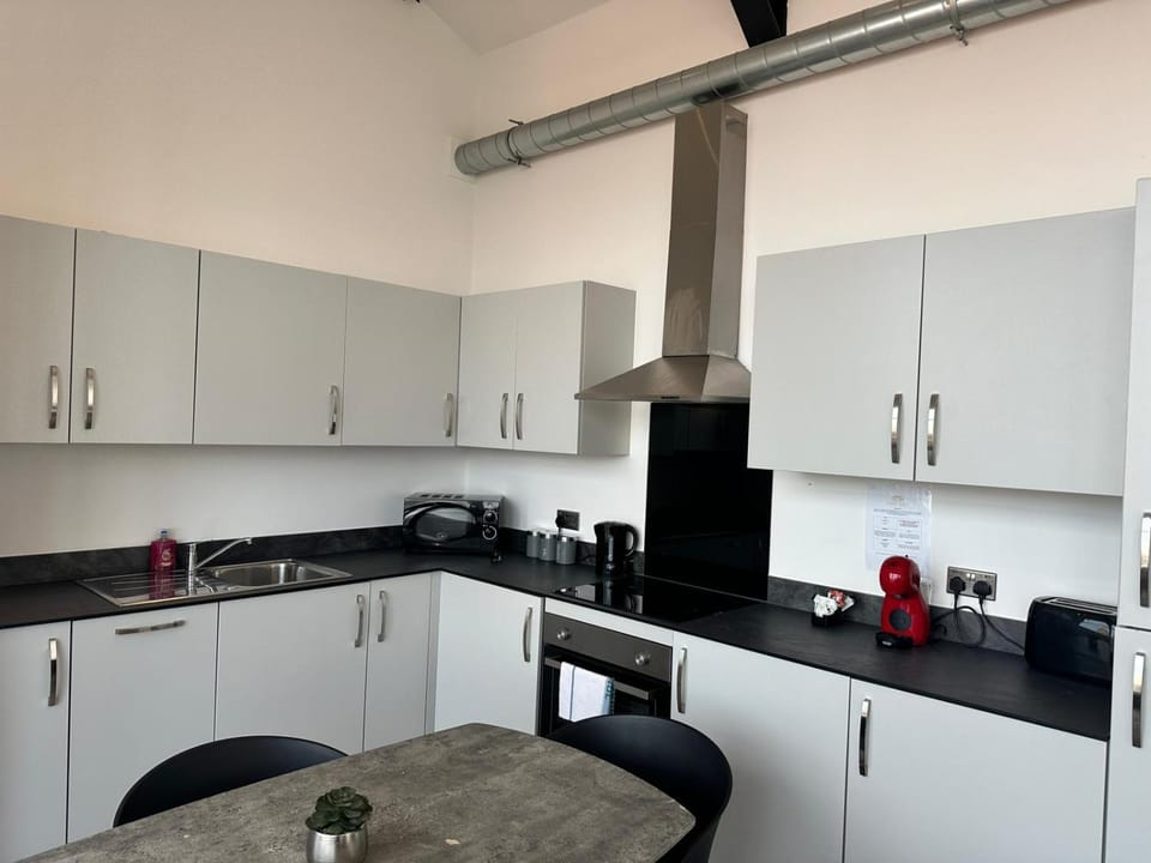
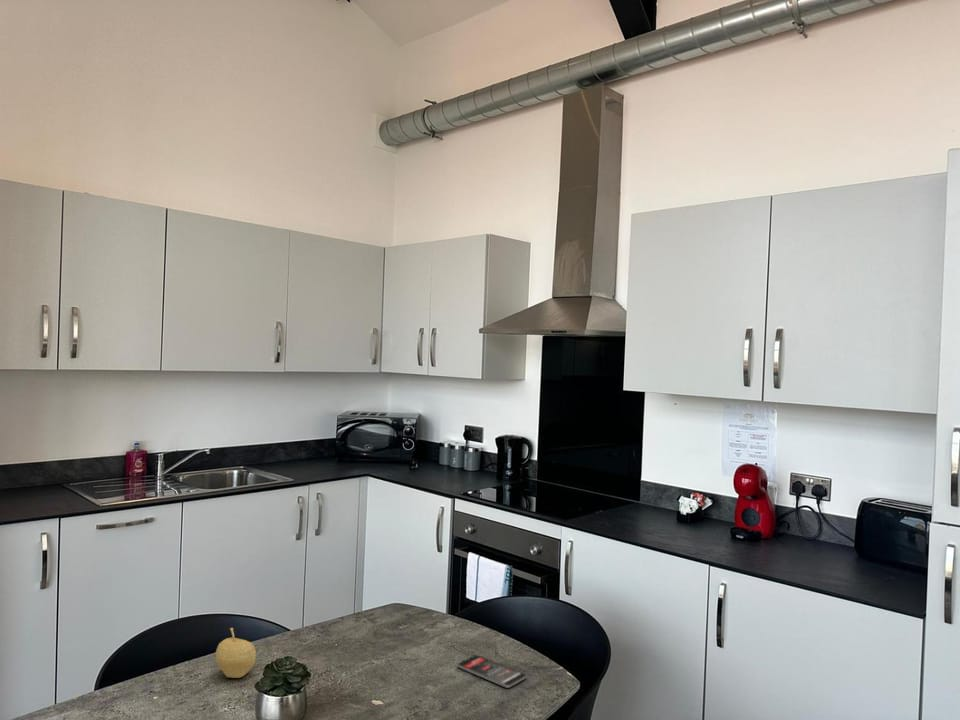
+ smartphone (491, 671)
+ fruit (235, 653)
